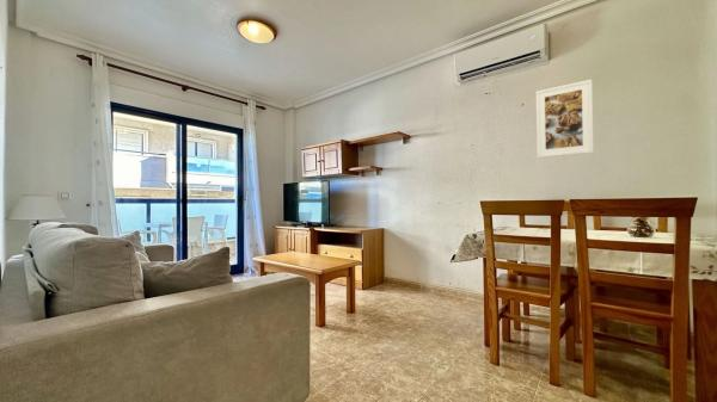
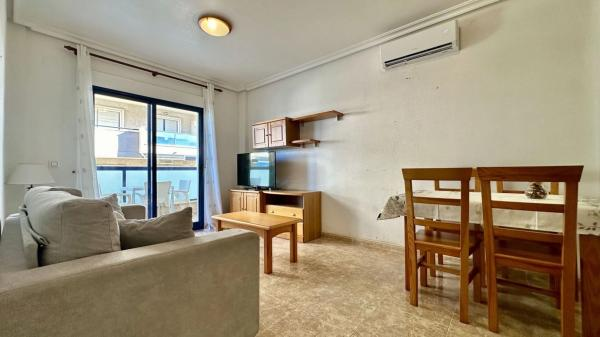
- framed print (563, 120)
